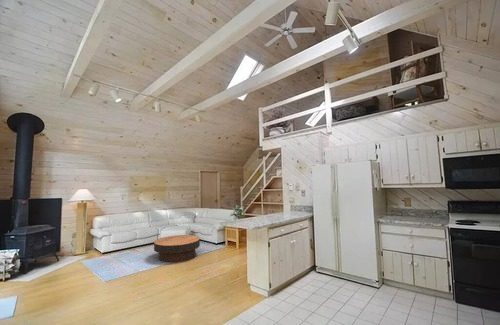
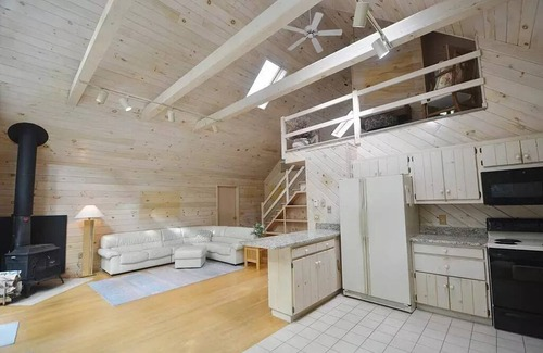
- coffee table (177, 248)
